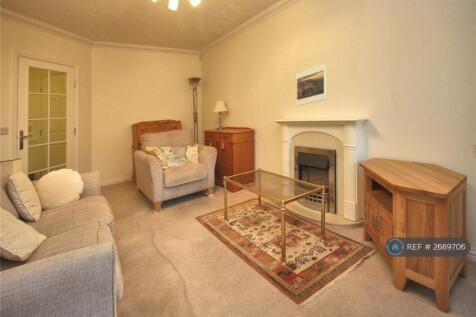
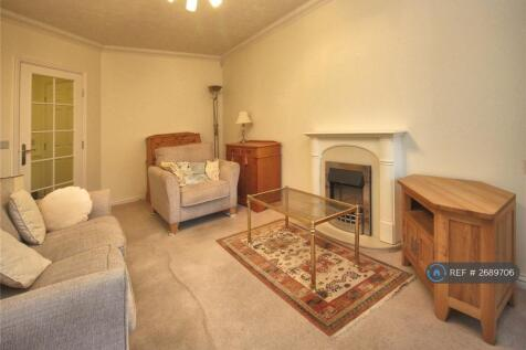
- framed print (310, 86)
